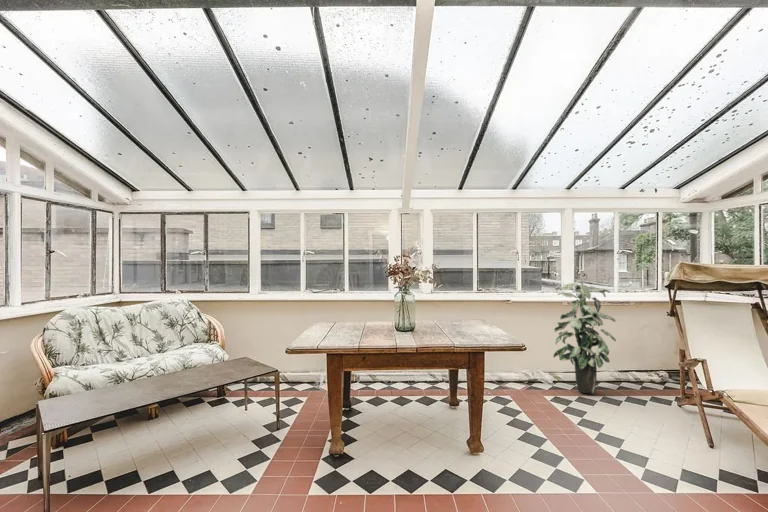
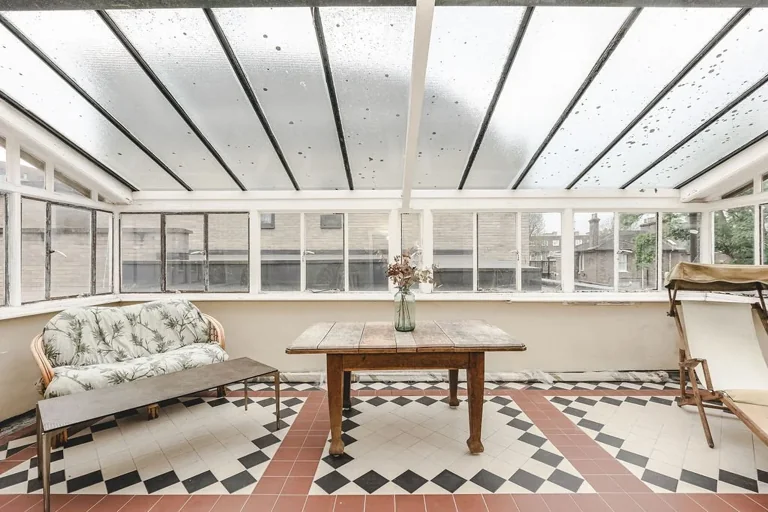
- indoor plant (581, 334)
